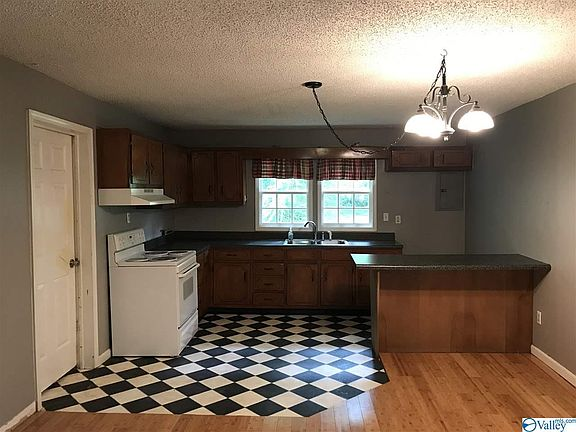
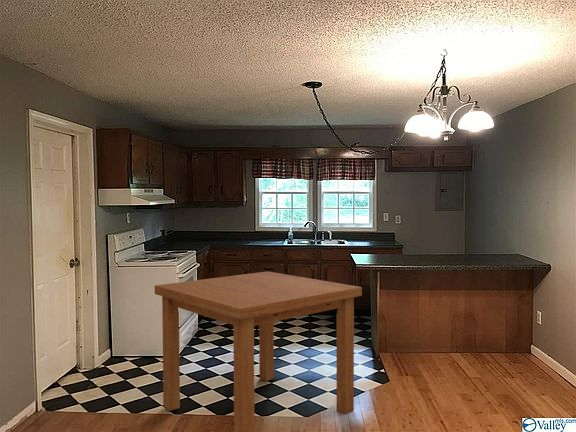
+ dining table (259, 348)
